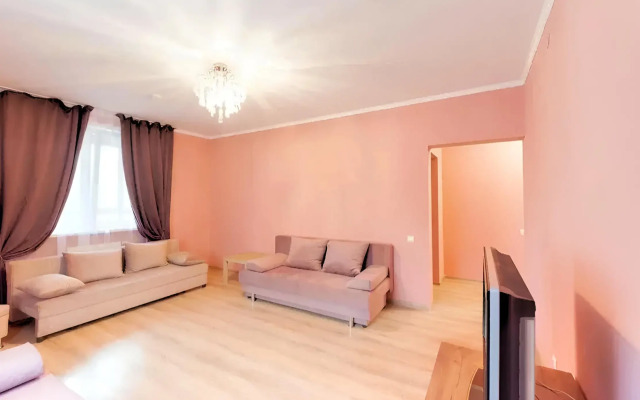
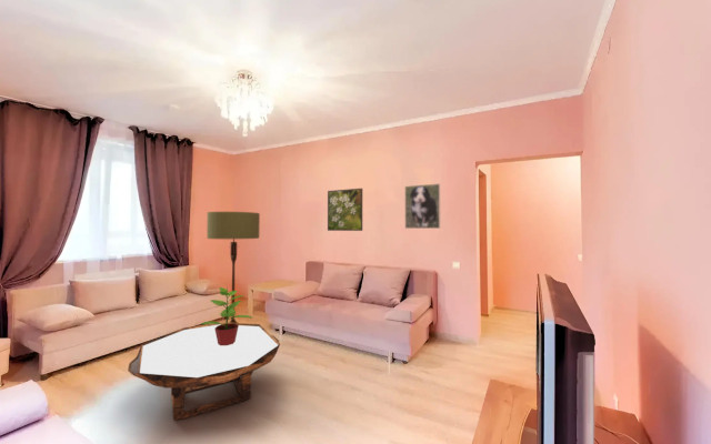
+ floor lamp (233, 270)
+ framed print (421, 206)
+ potted plant (227, 313)
+ coffee table (210, 369)
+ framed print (344, 210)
